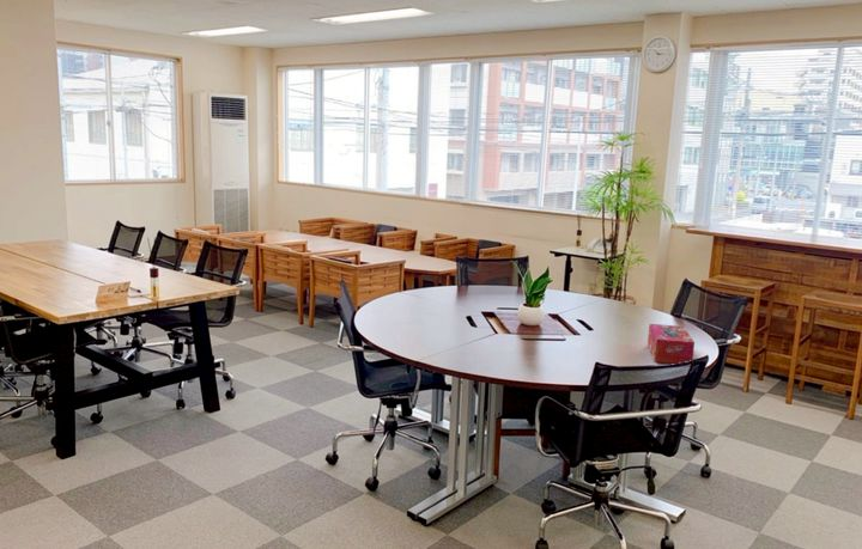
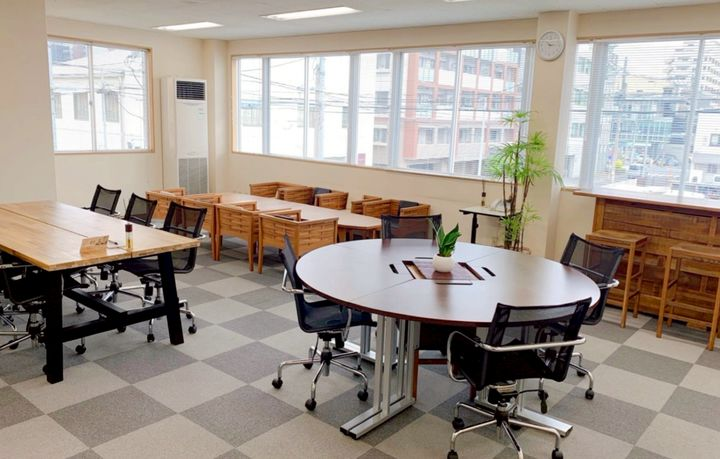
- tissue box (669, 343)
